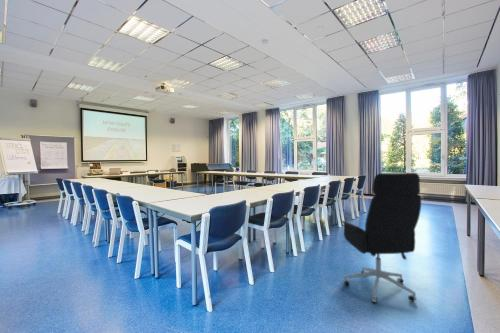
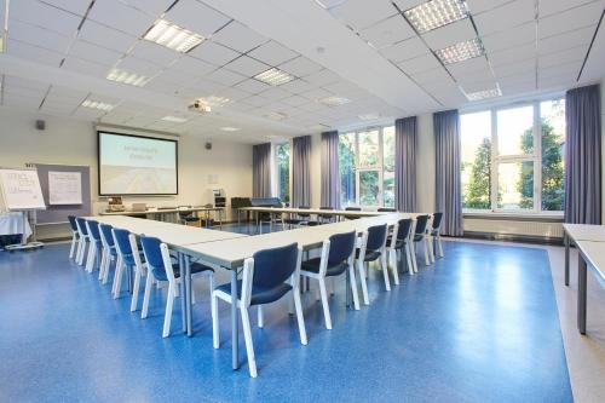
- office chair (379, 231)
